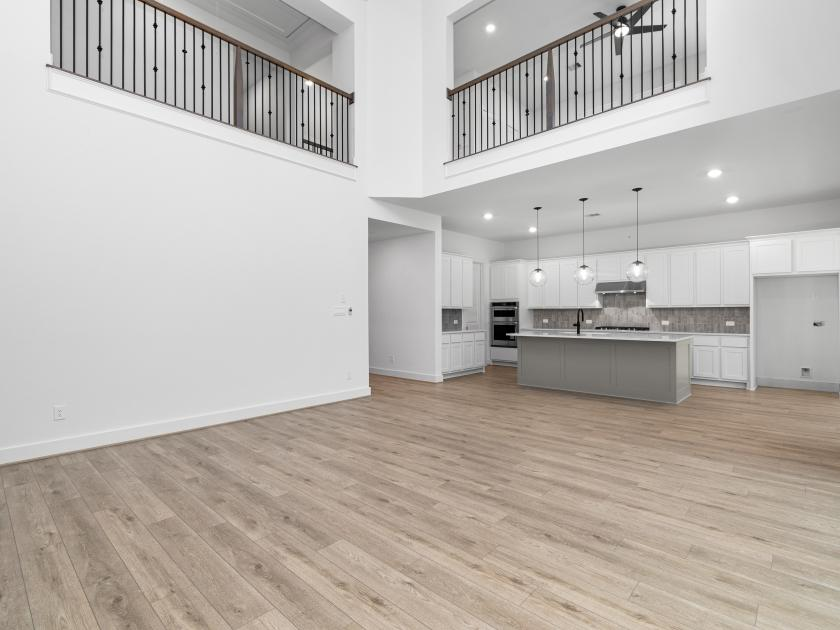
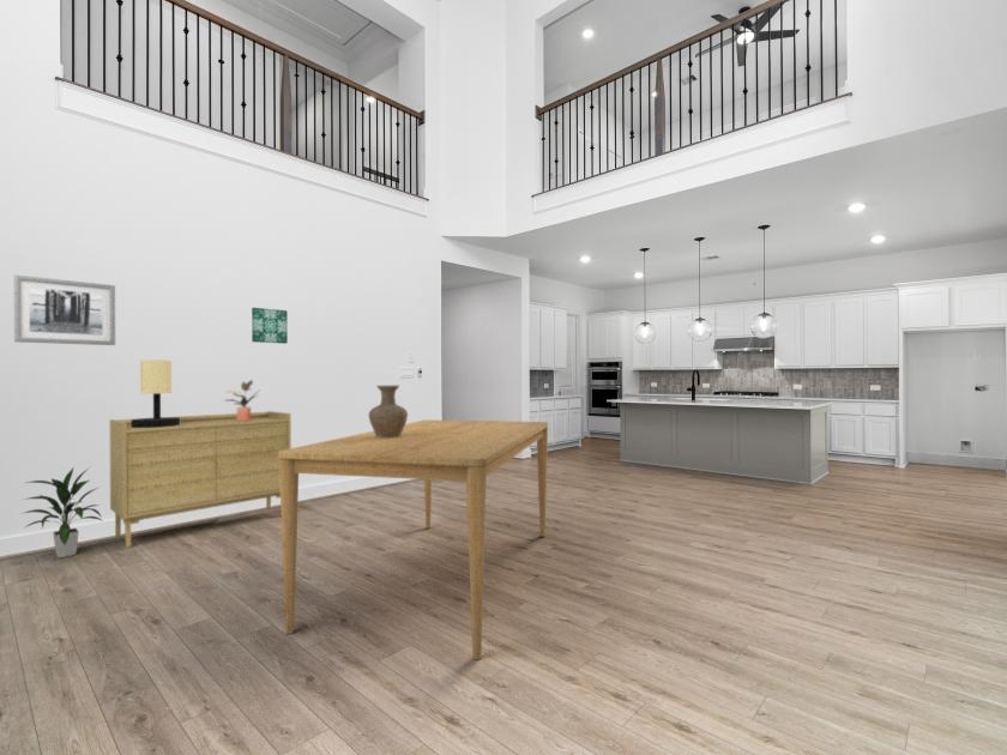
+ sideboard (206, 471)
+ dining table (430, 503)
+ vase (387, 410)
+ wall art (270, 326)
+ potted plant (243, 399)
+ table lamp (156, 393)
+ wall art (67, 312)
+ indoor plant (64, 512)
